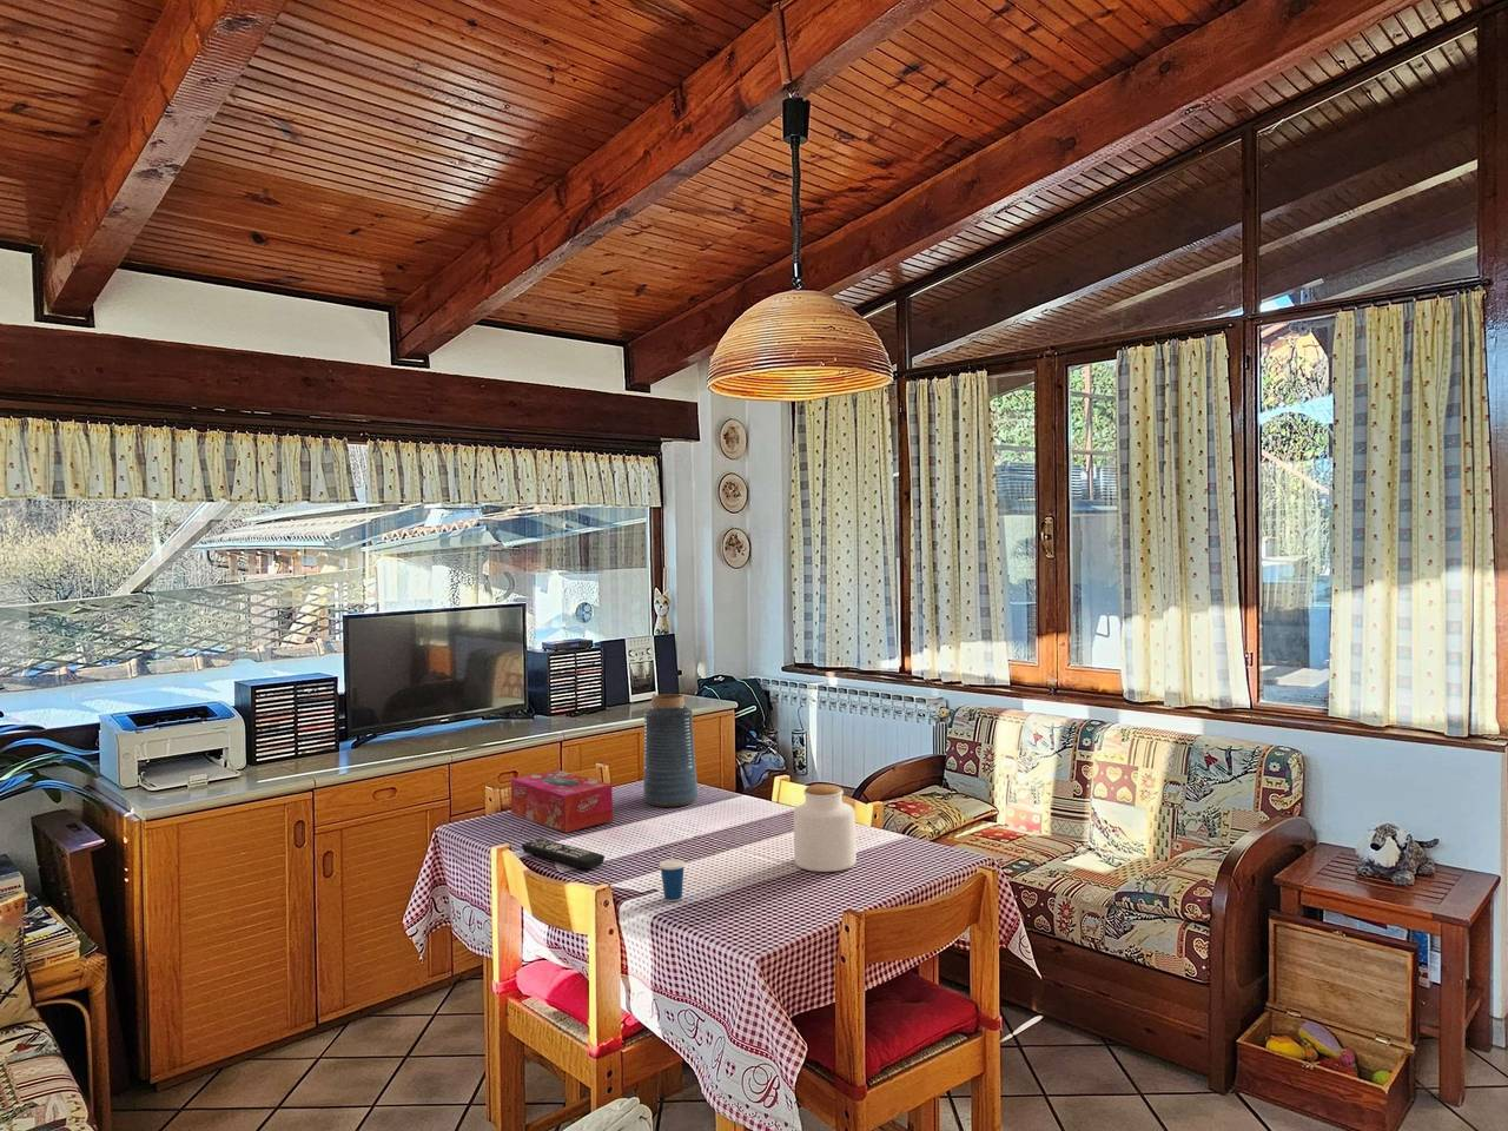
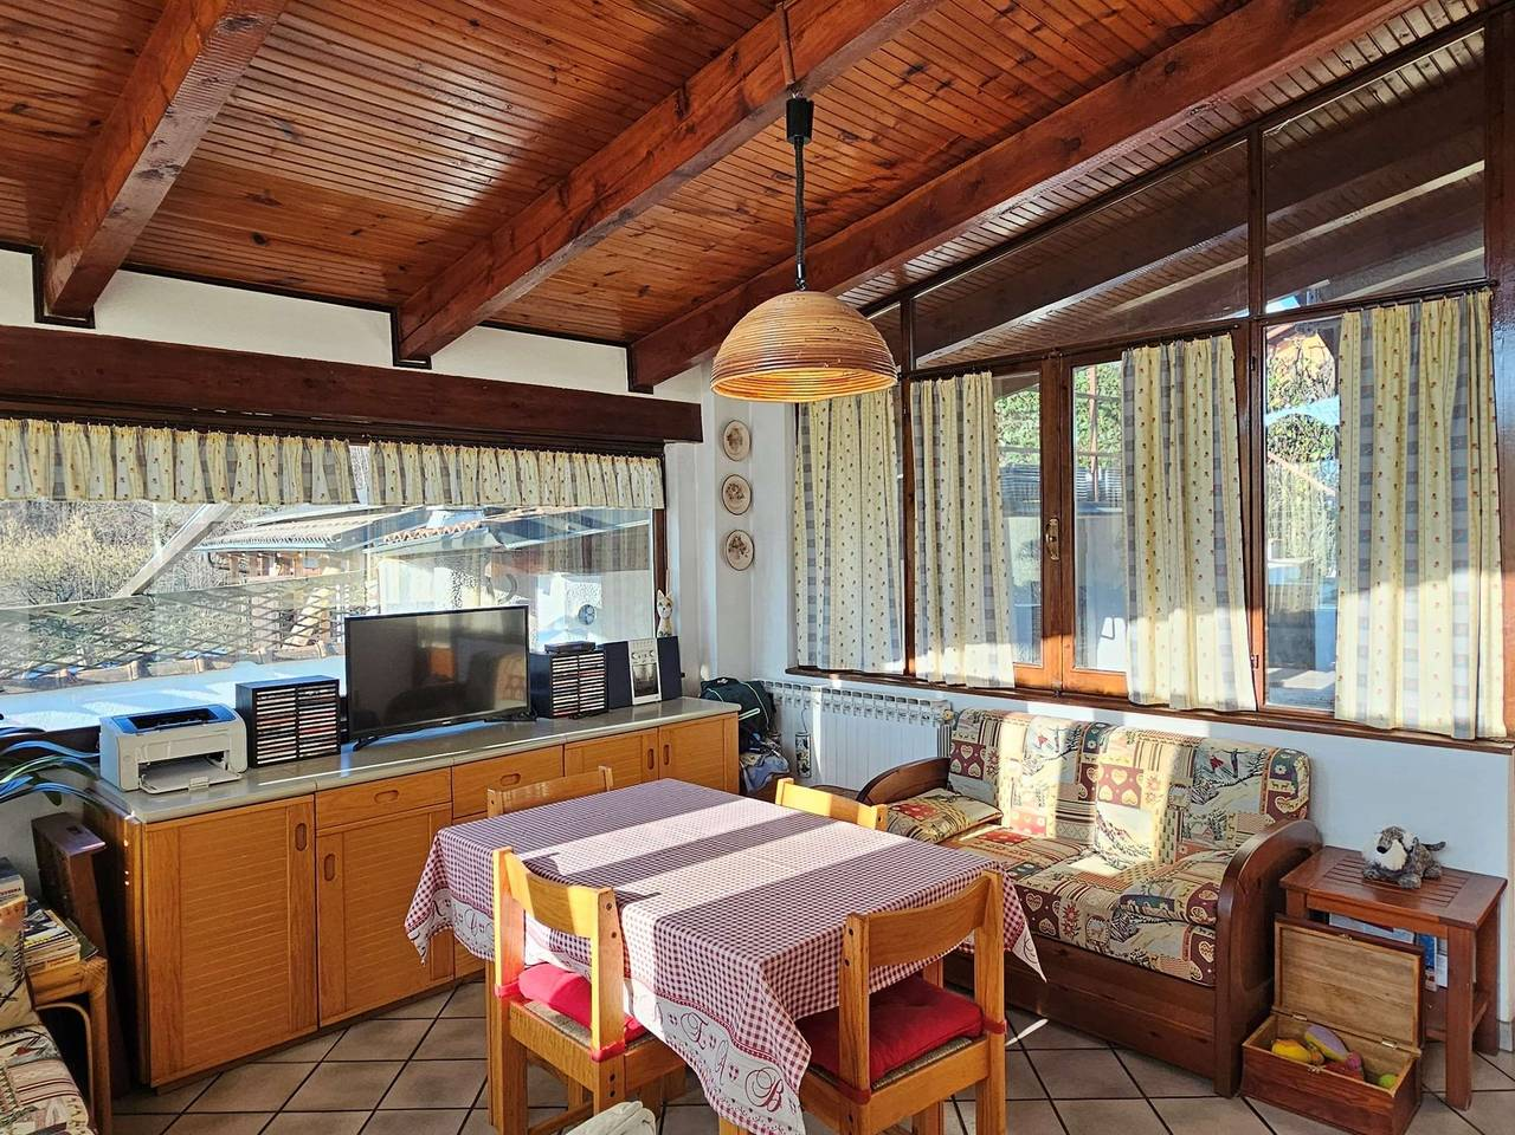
- cup (672, 871)
- remote control (562, 853)
- vase (670, 748)
- jar (822, 824)
- tissue box (559, 798)
